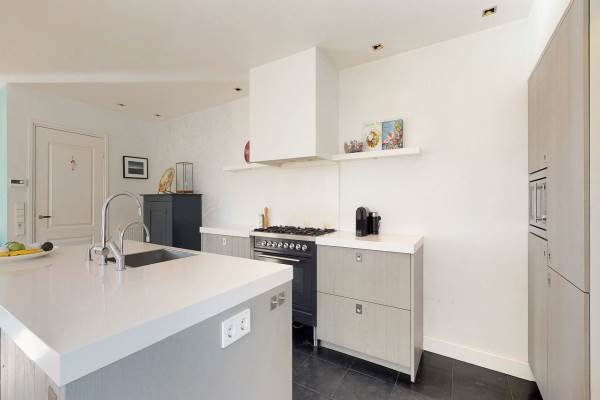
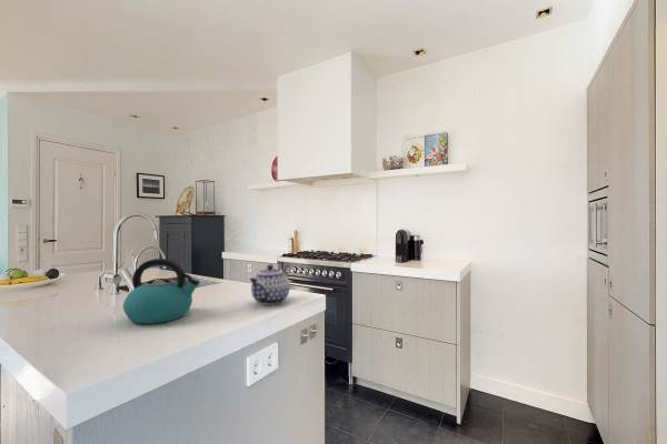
+ kettle (163, 287)
+ teapot (270, 283)
